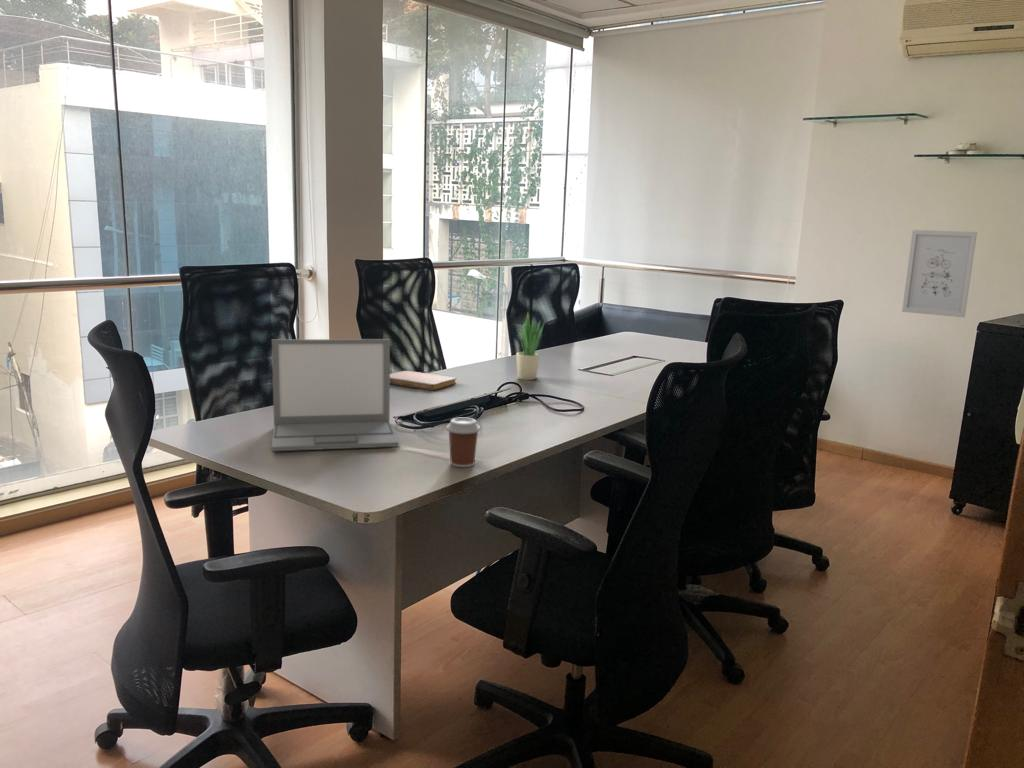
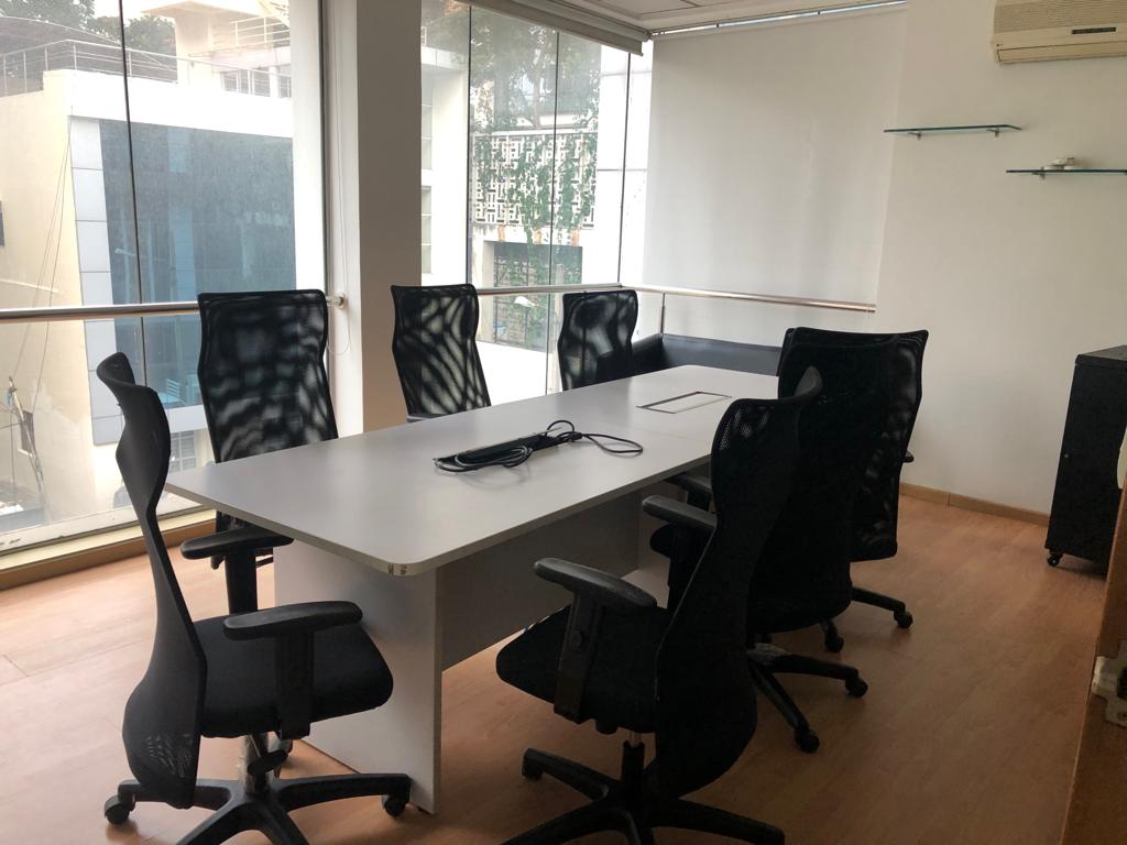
- coffee cup (462, 442)
- laptop (334, 391)
- potted plant (530, 344)
- notebook (418, 380)
- wall art (938, 273)
